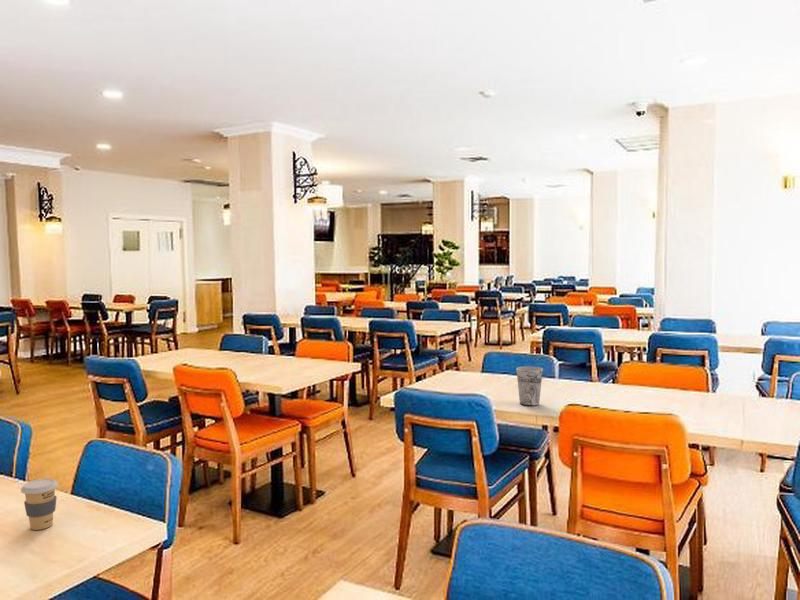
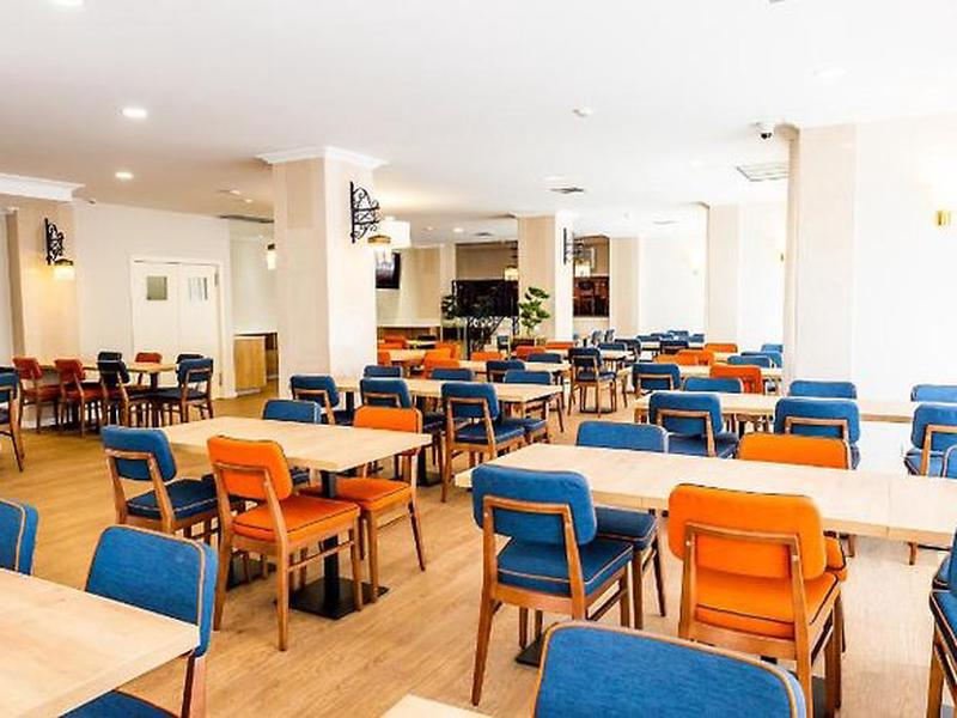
- cup (529, 386)
- coffee cup (40, 504)
